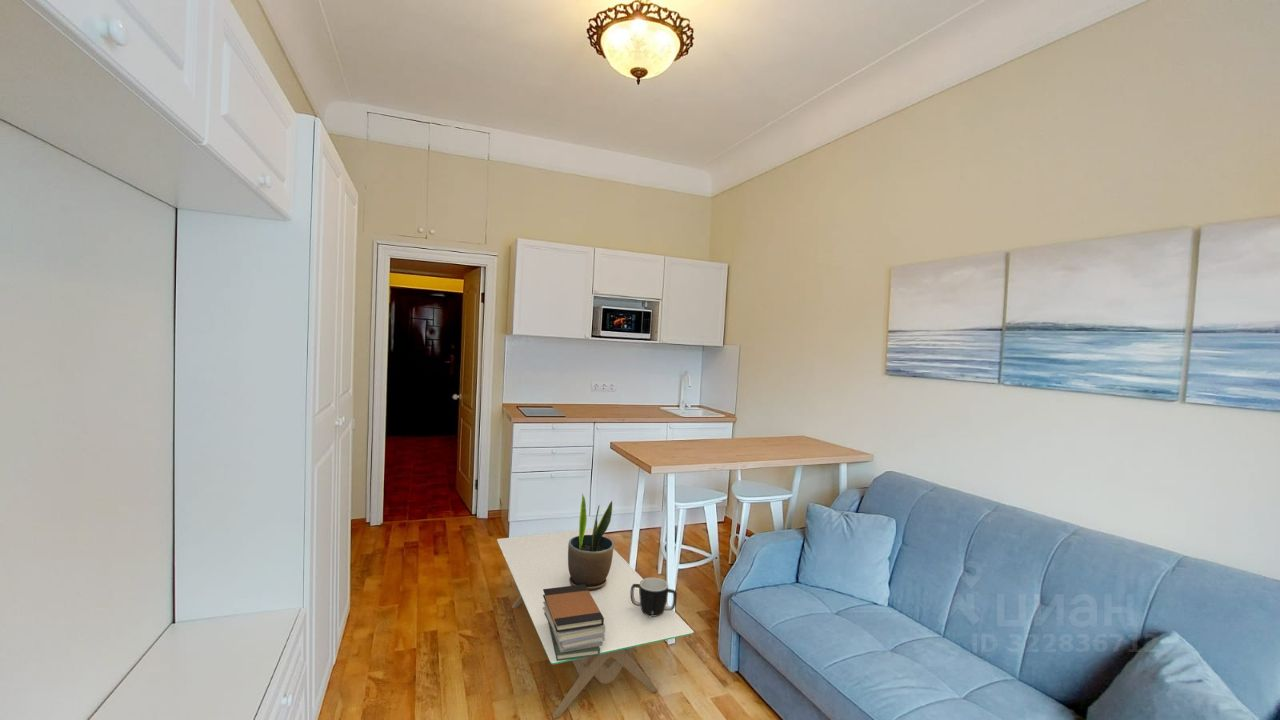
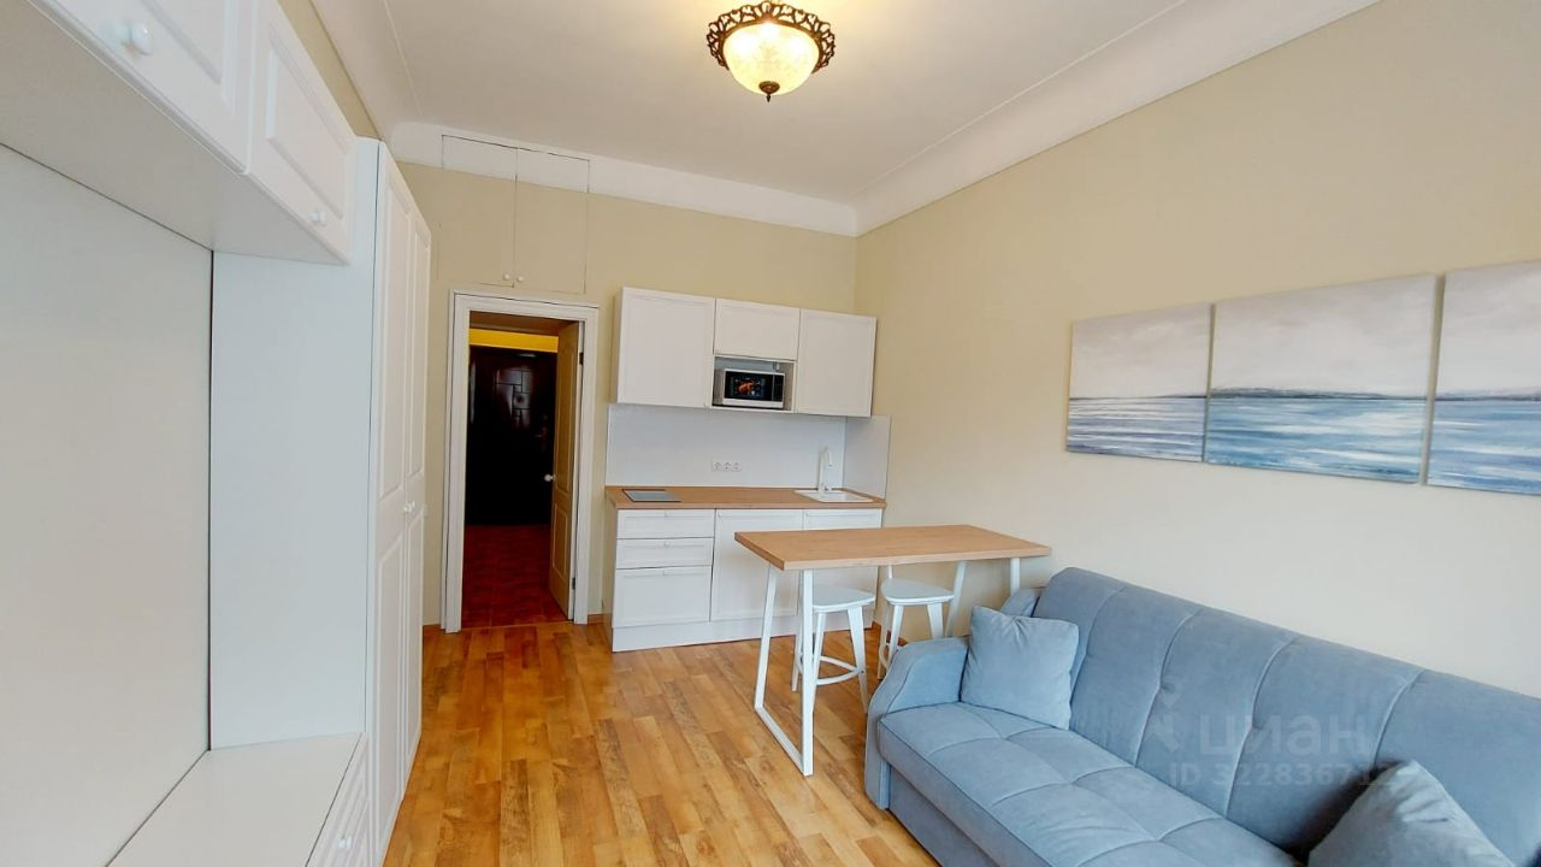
- mug (653, 597)
- potted plant (591, 540)
- book stack (572, 620)
- coffee table (593, 599)
